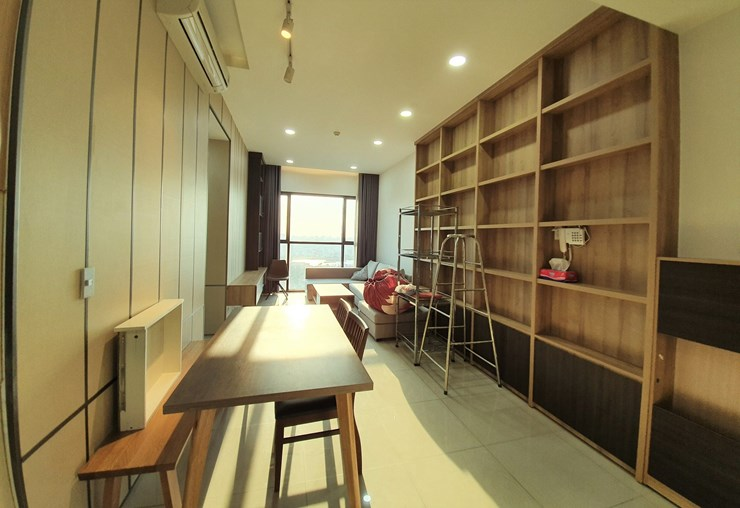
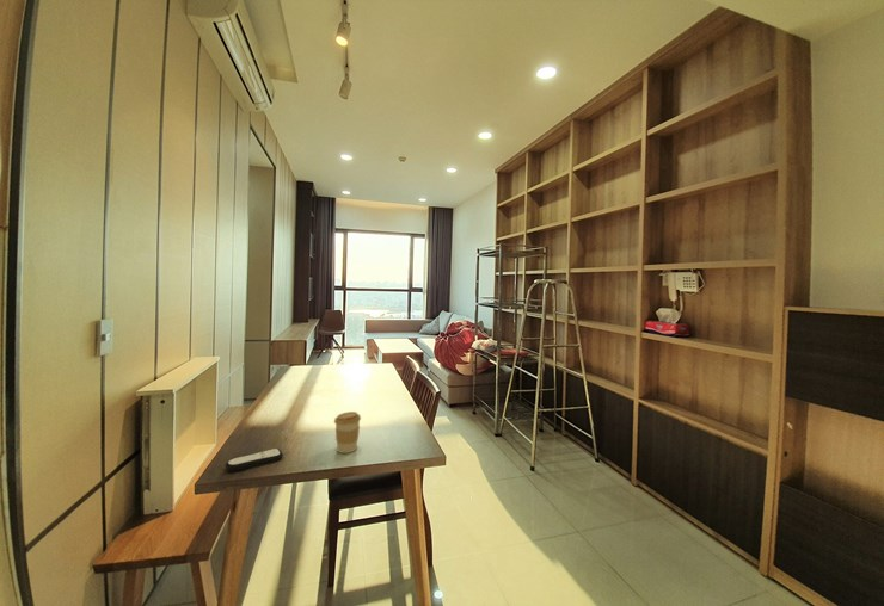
+ remote control (254, 458)
+ coffee cup (346, 431)
